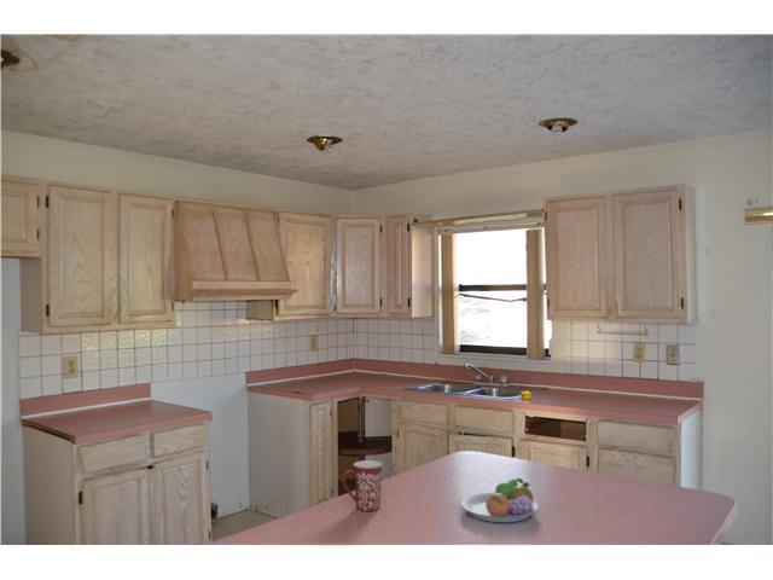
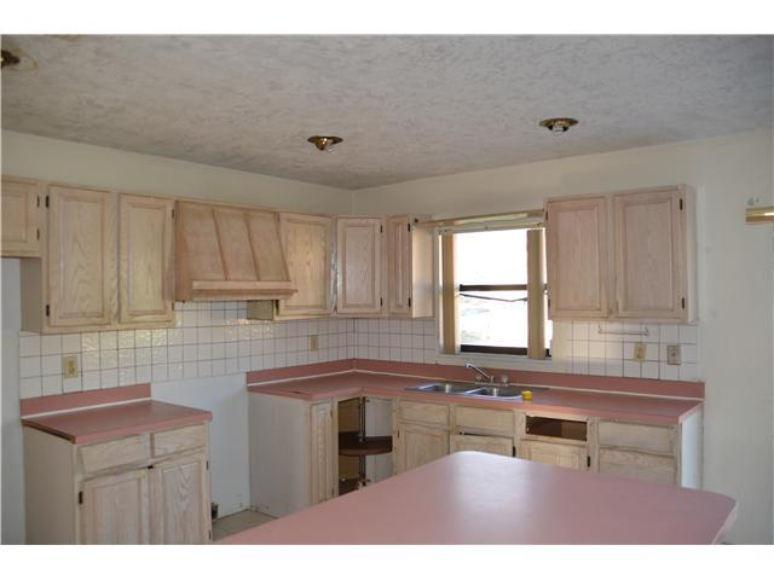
- mug (362, 486)
- fruit bowl (501, 495)
